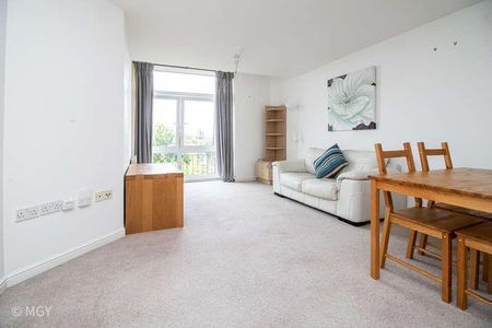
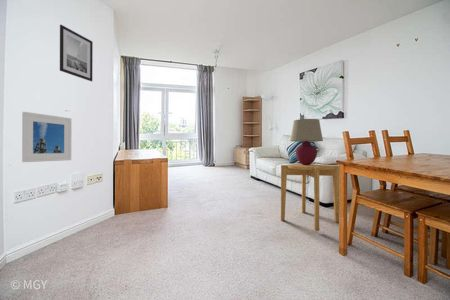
+ side table (305, 193)
+ table lamp (306, 142)
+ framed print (49, 138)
+ wall art (77, 55)
